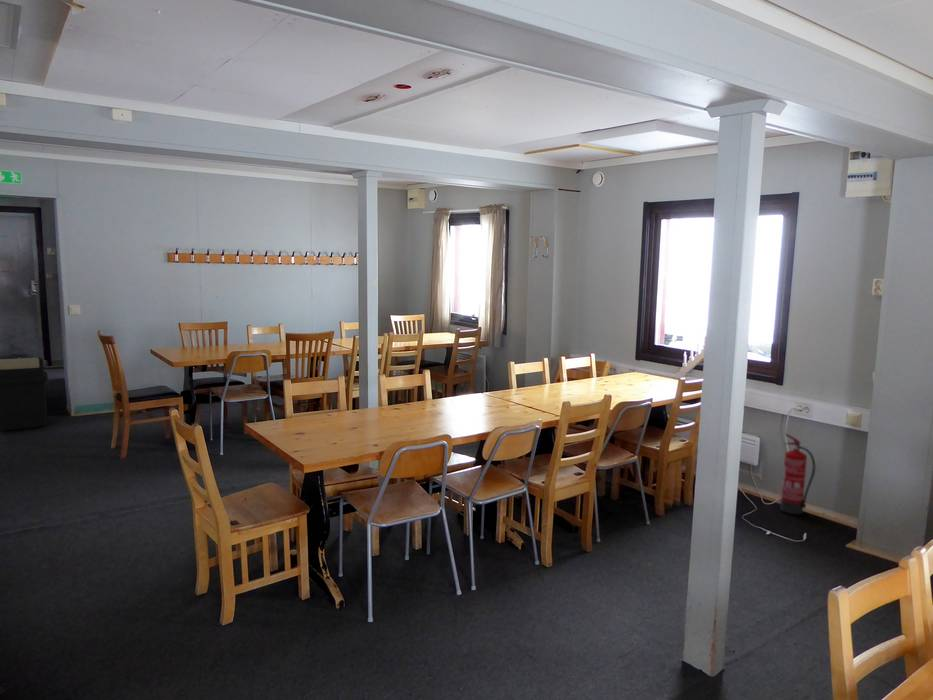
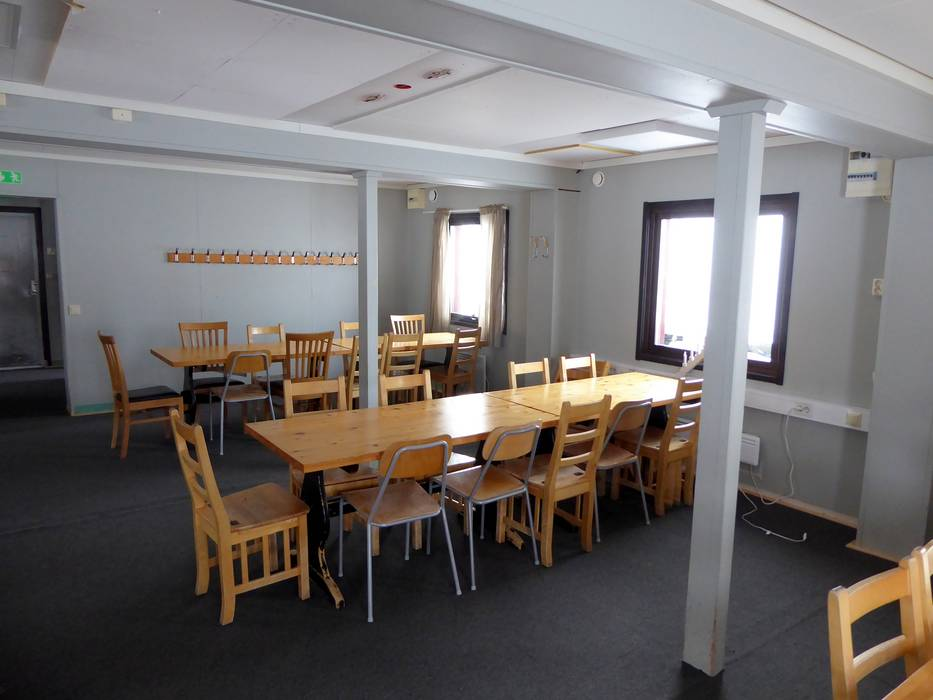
- fire extinguisher (797, 474)
- trash bin (20, 392)
